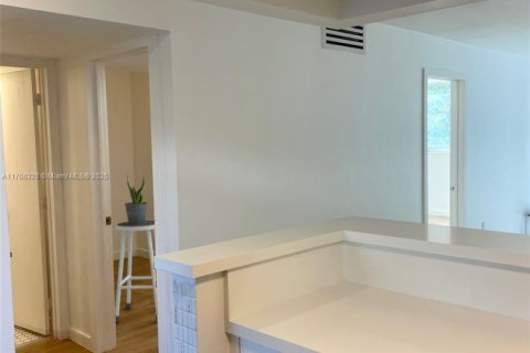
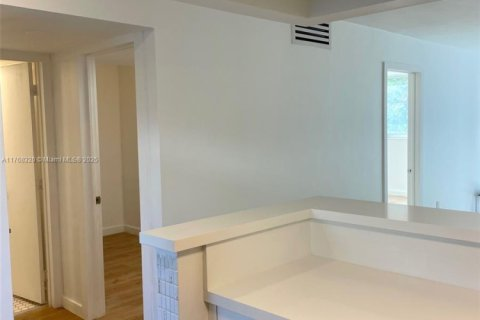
- stool (140, 277)
- potted plant (136, 197)
